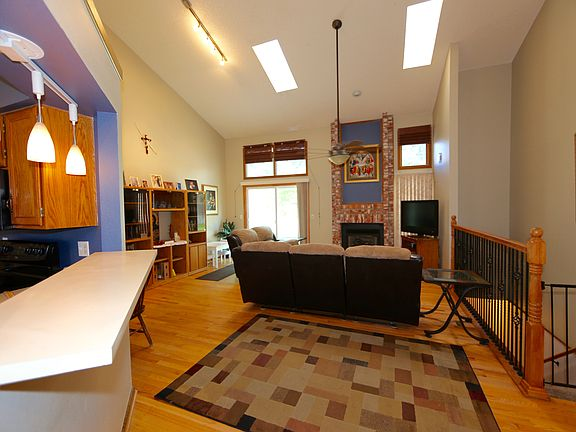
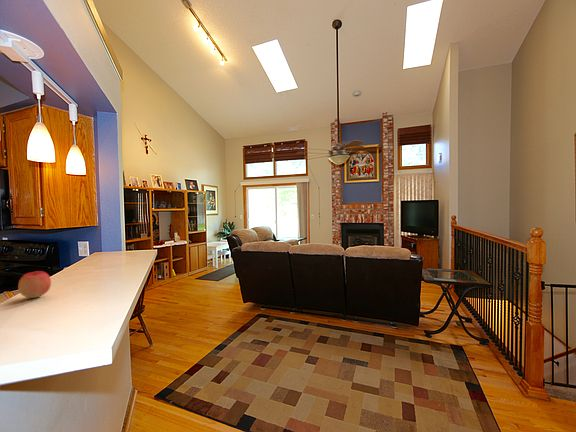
+ apple (34, 284)
